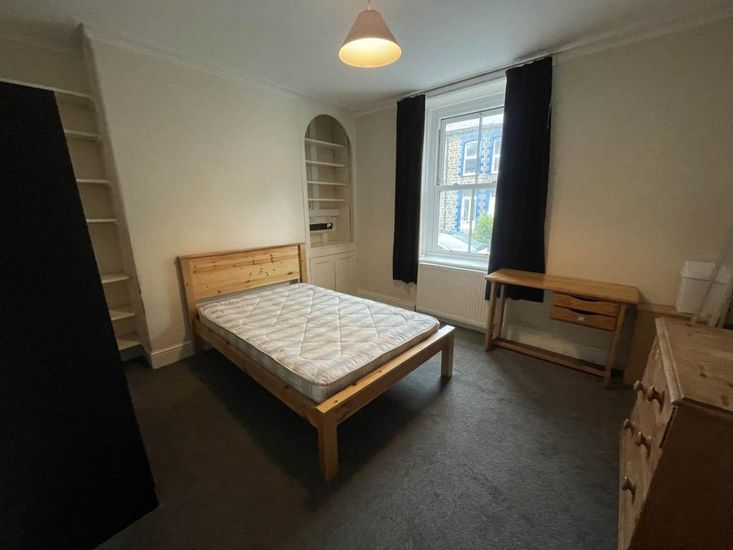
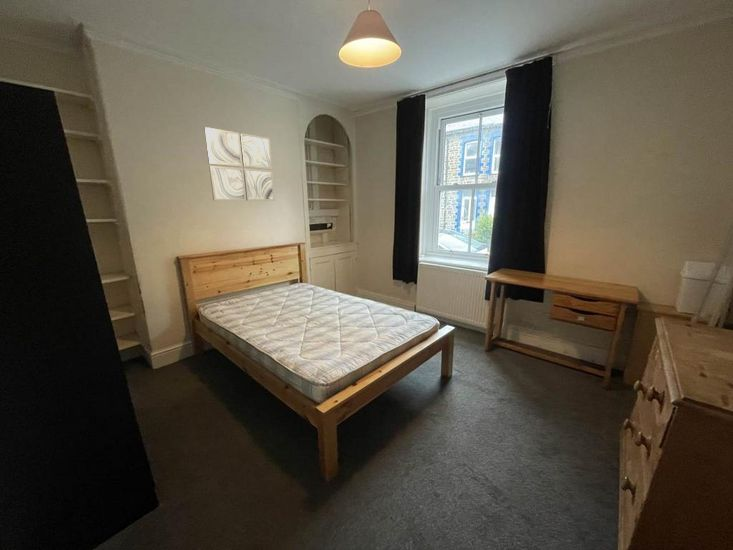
+ wall art (242, 166)
